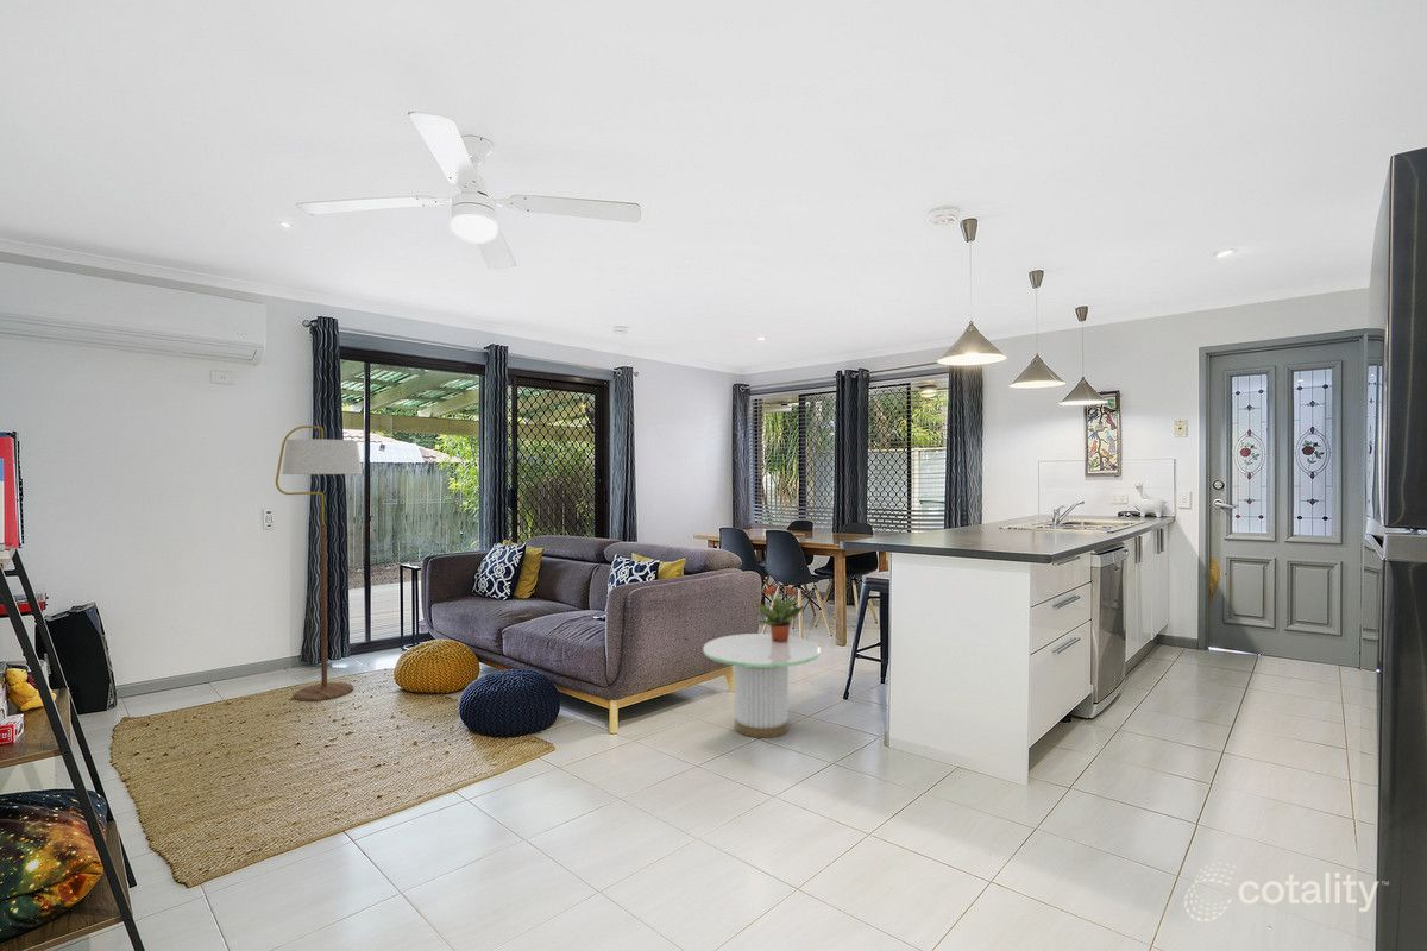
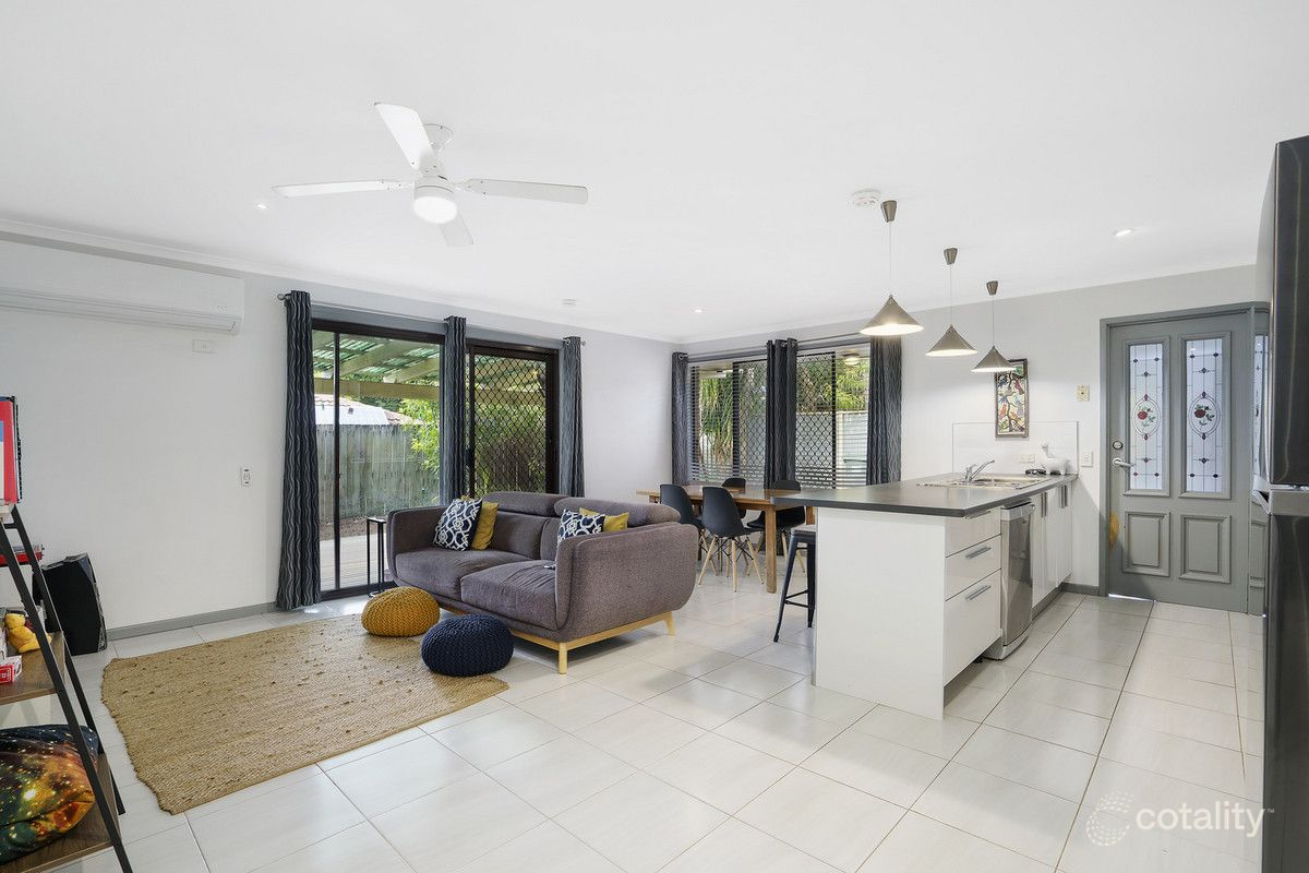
- side table (761, 687)
- floor lamp (321, 560)
- potted plant (780, 612)
